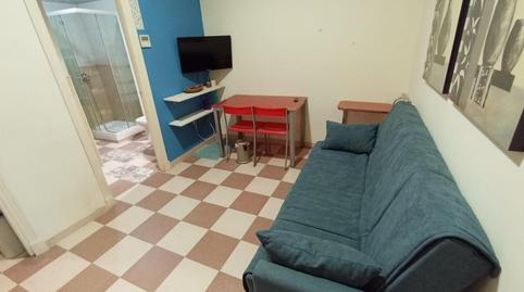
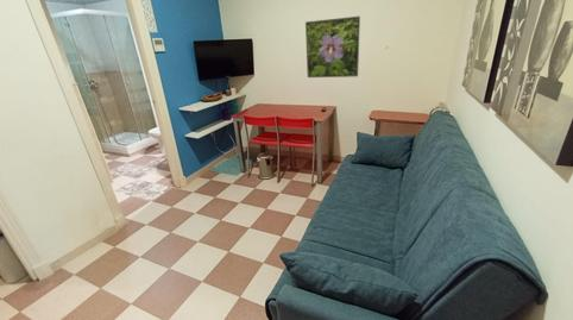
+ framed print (332, 49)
